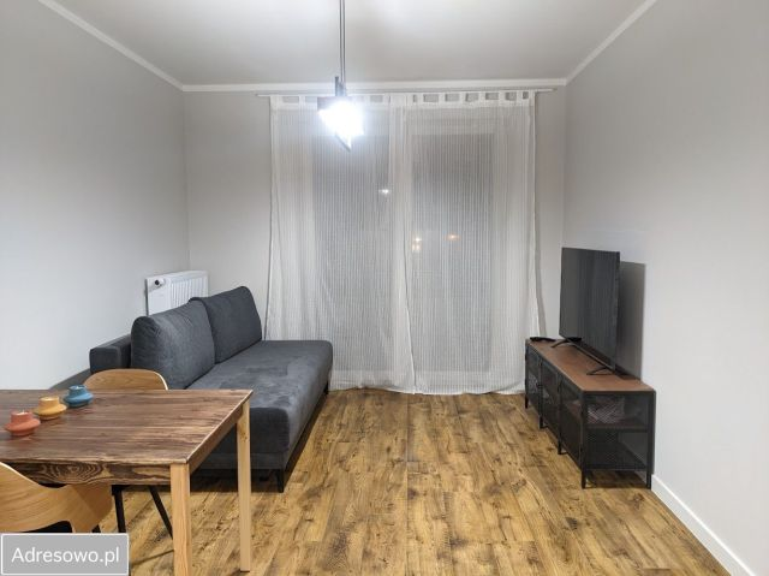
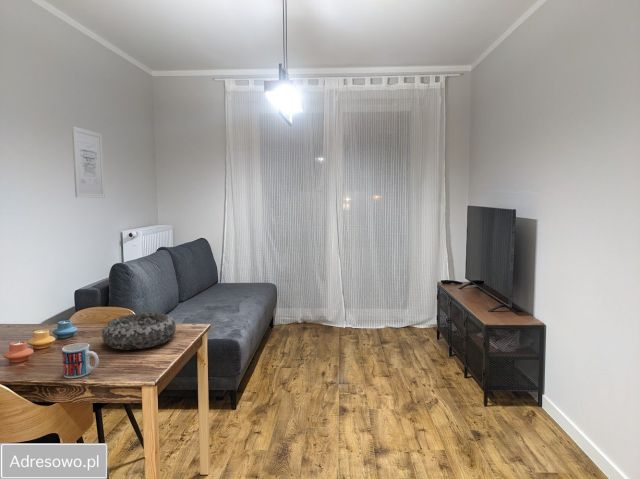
+ decorative bowl (140, 330)
+ wall art (89, 164)
+ mug (81, 359)
